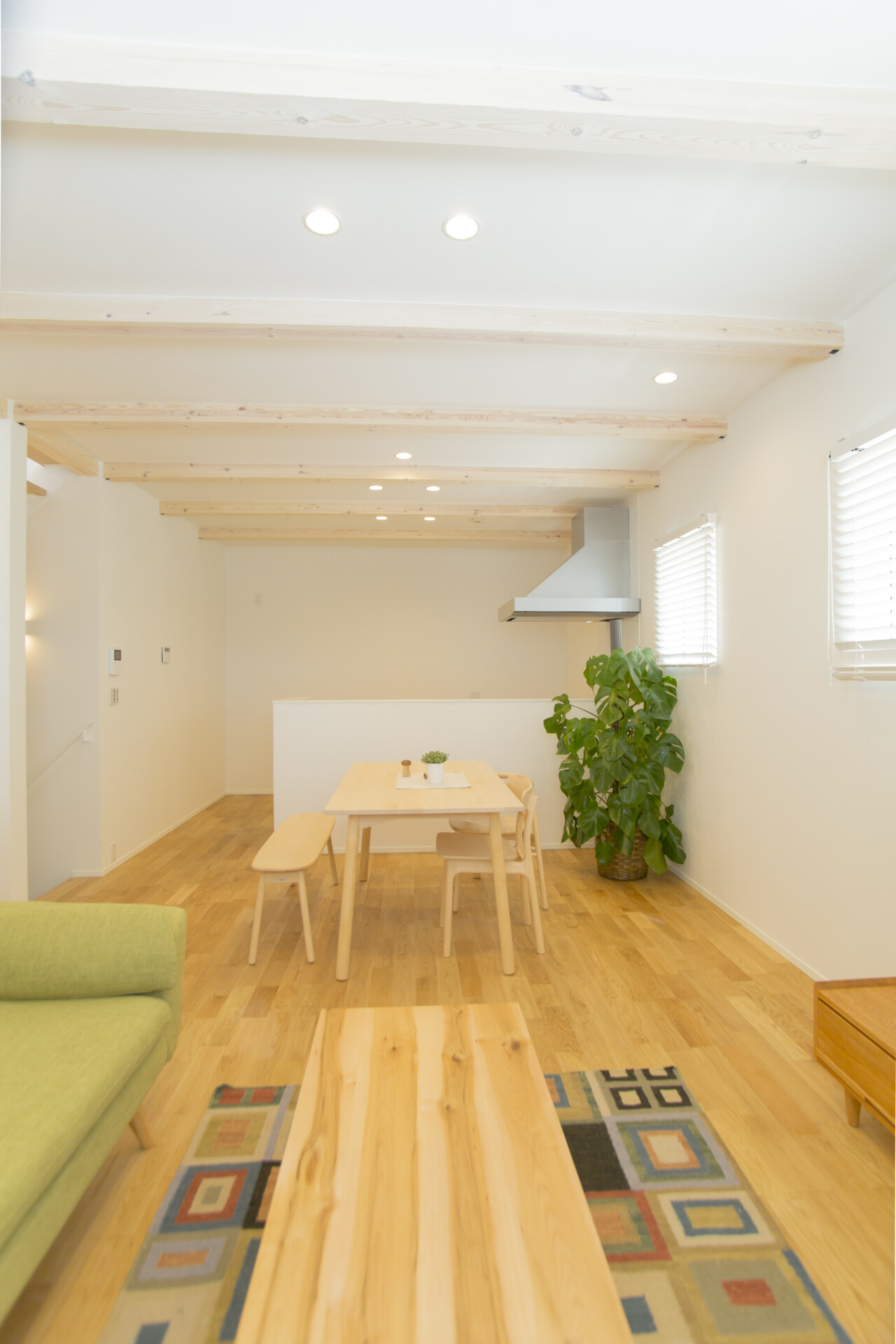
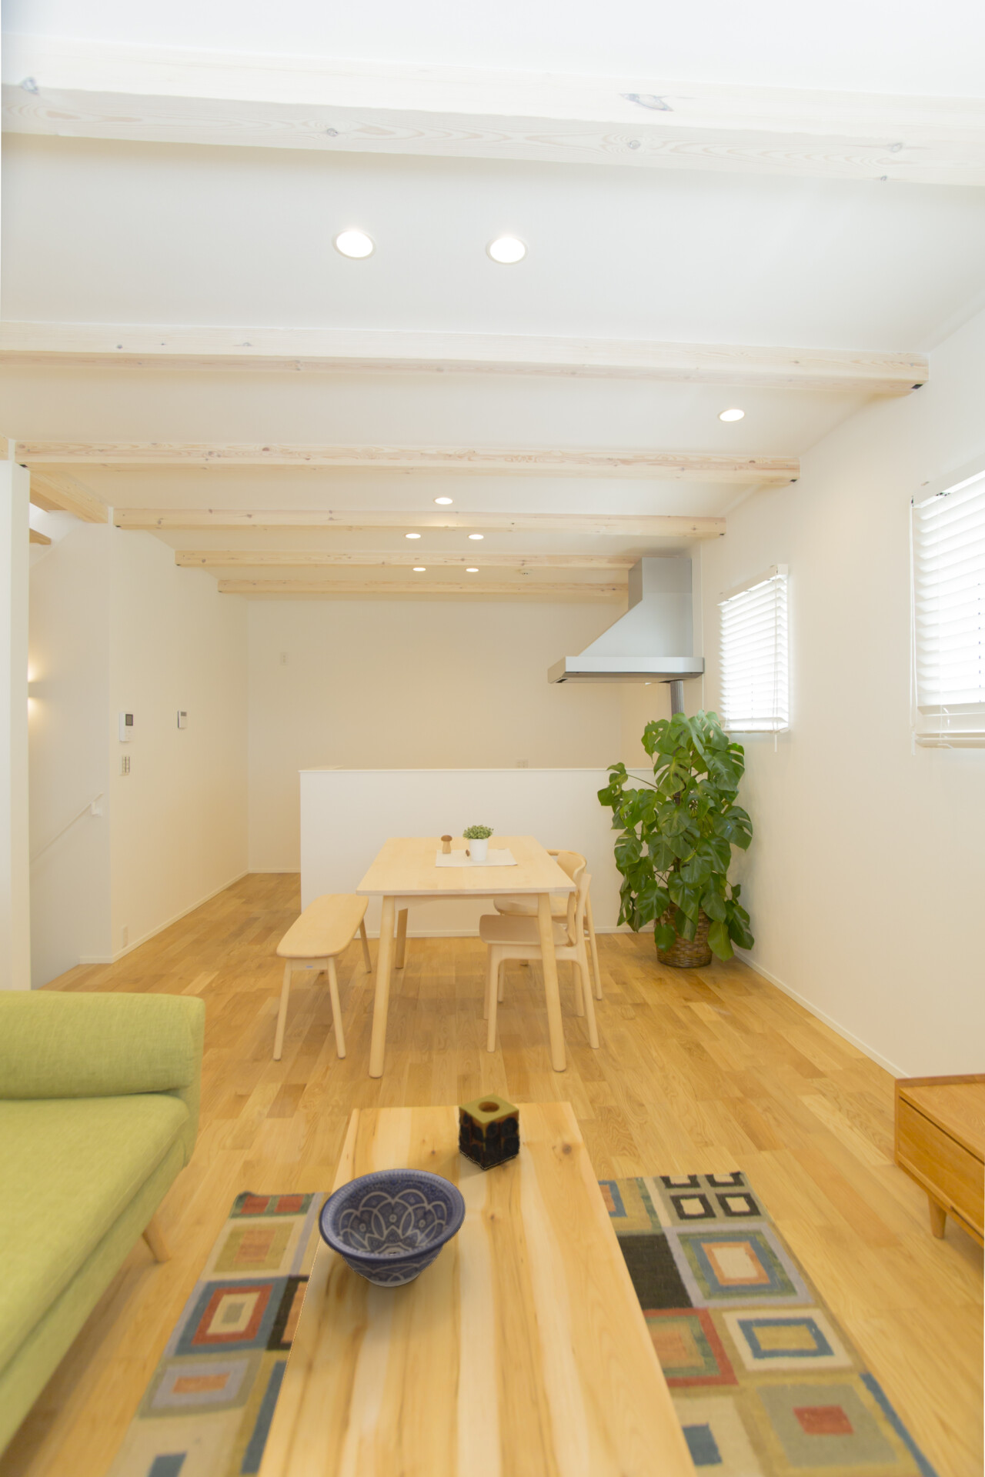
+ decorative bowl (392, 1237)
+ candle (488, 1130)
